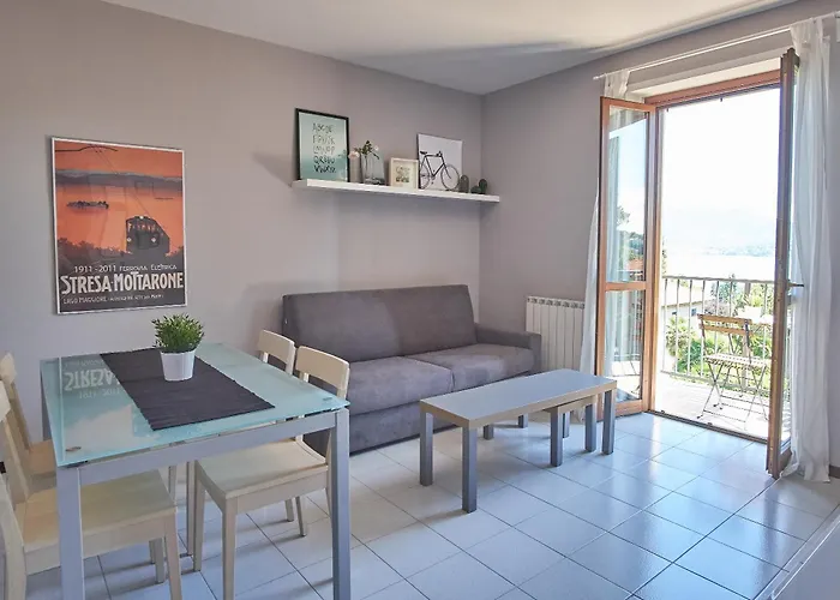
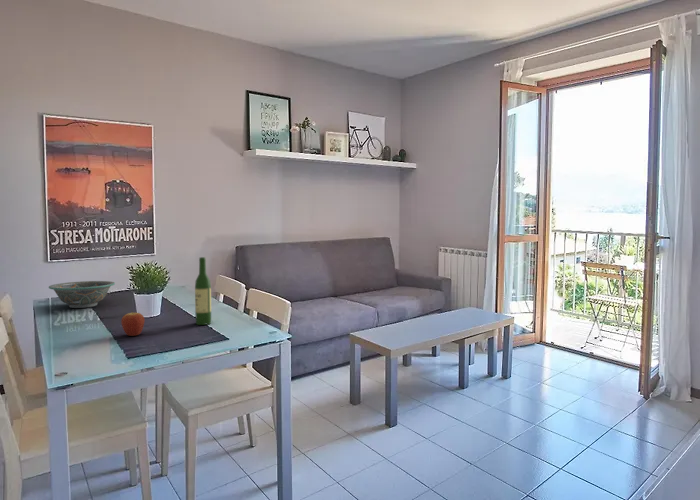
+ fruit (133, 322)
+ decorative bowl (83, 295)
+ wine bottle (202, 290)
